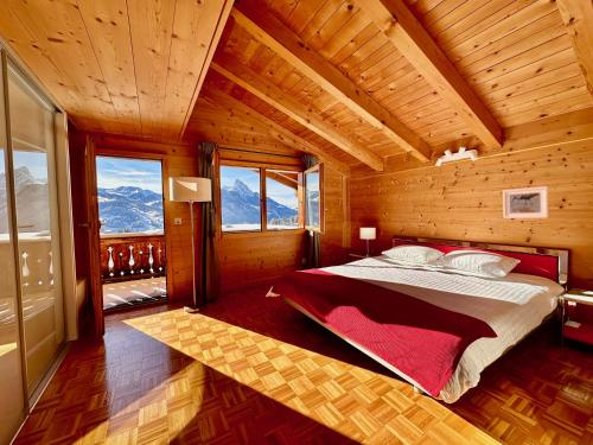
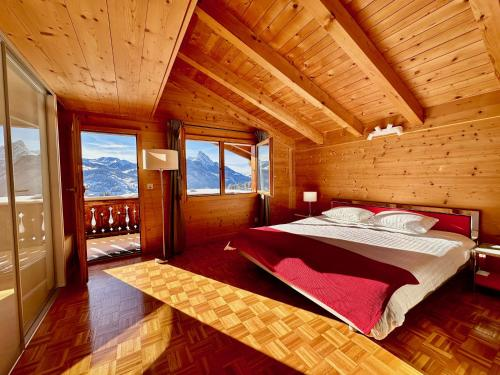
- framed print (524, 203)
